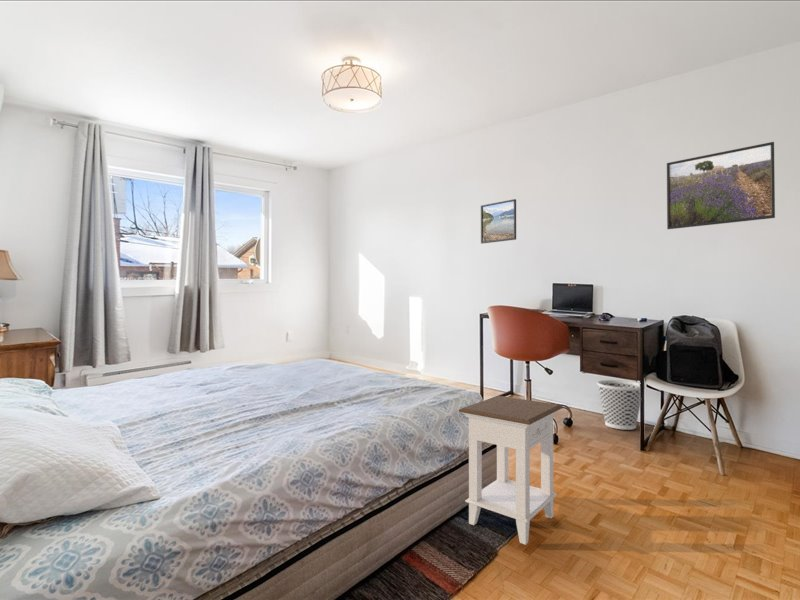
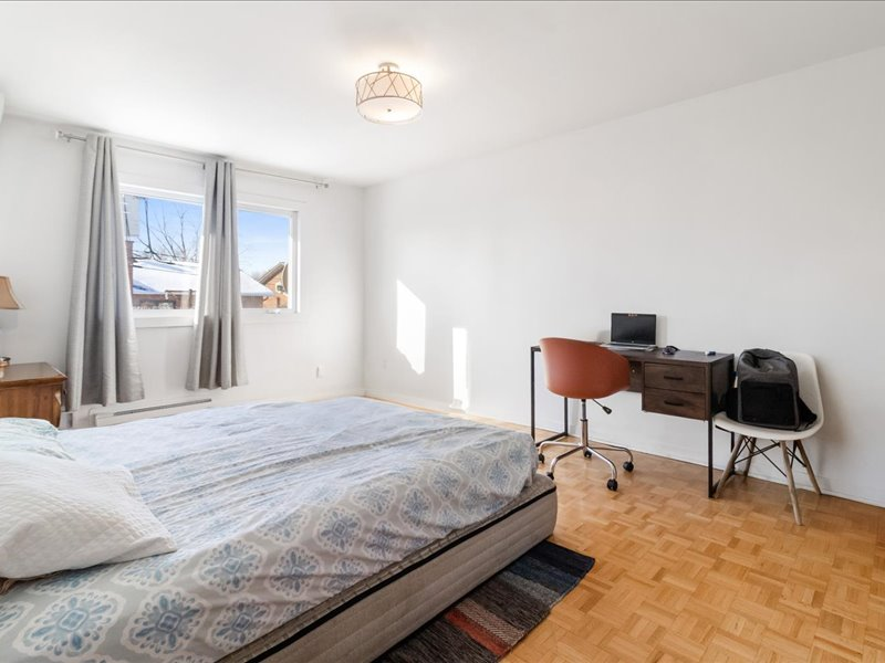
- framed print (497, 222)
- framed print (717, 188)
- wastebasket (620, 404)
- nightstand (507, 463)
